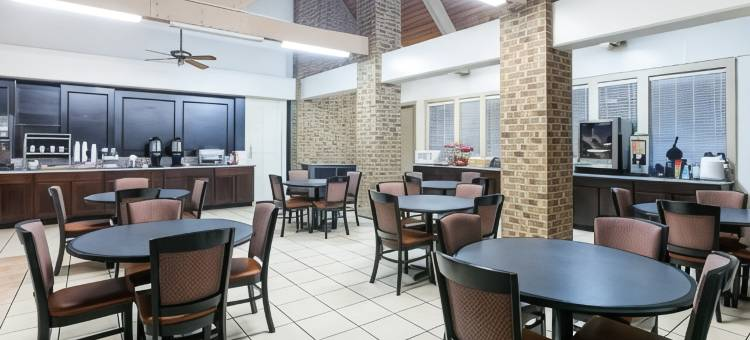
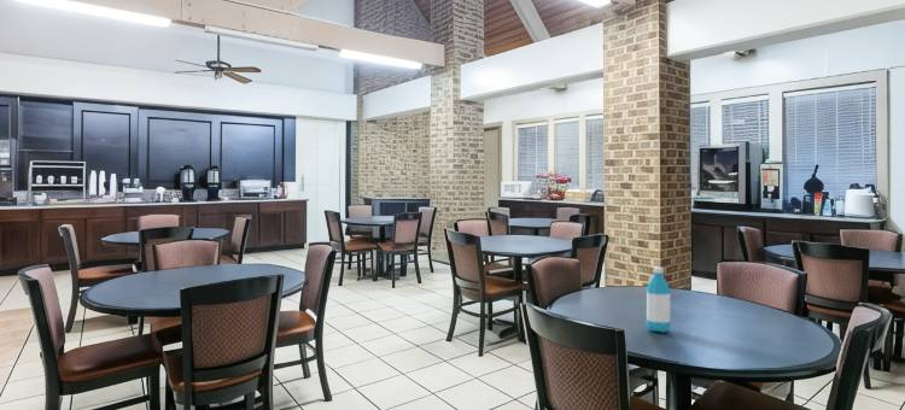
+ water bottle (658, 299)
